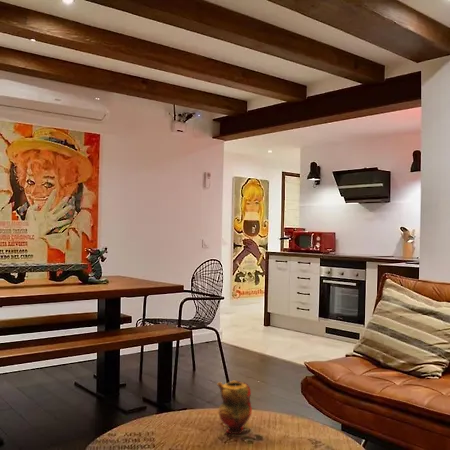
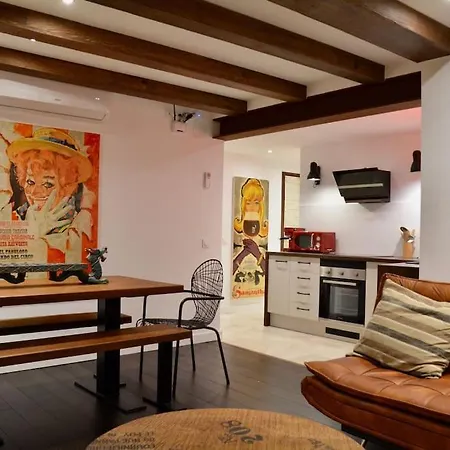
- teapot (236, 403)
